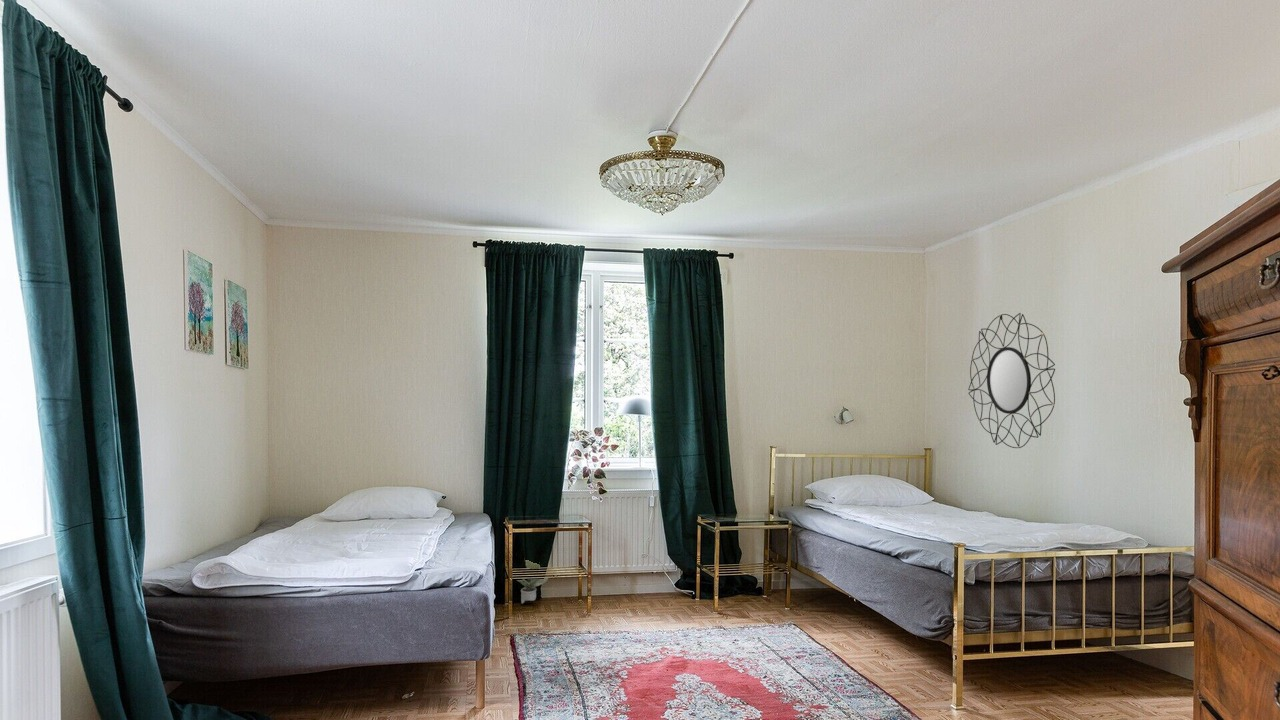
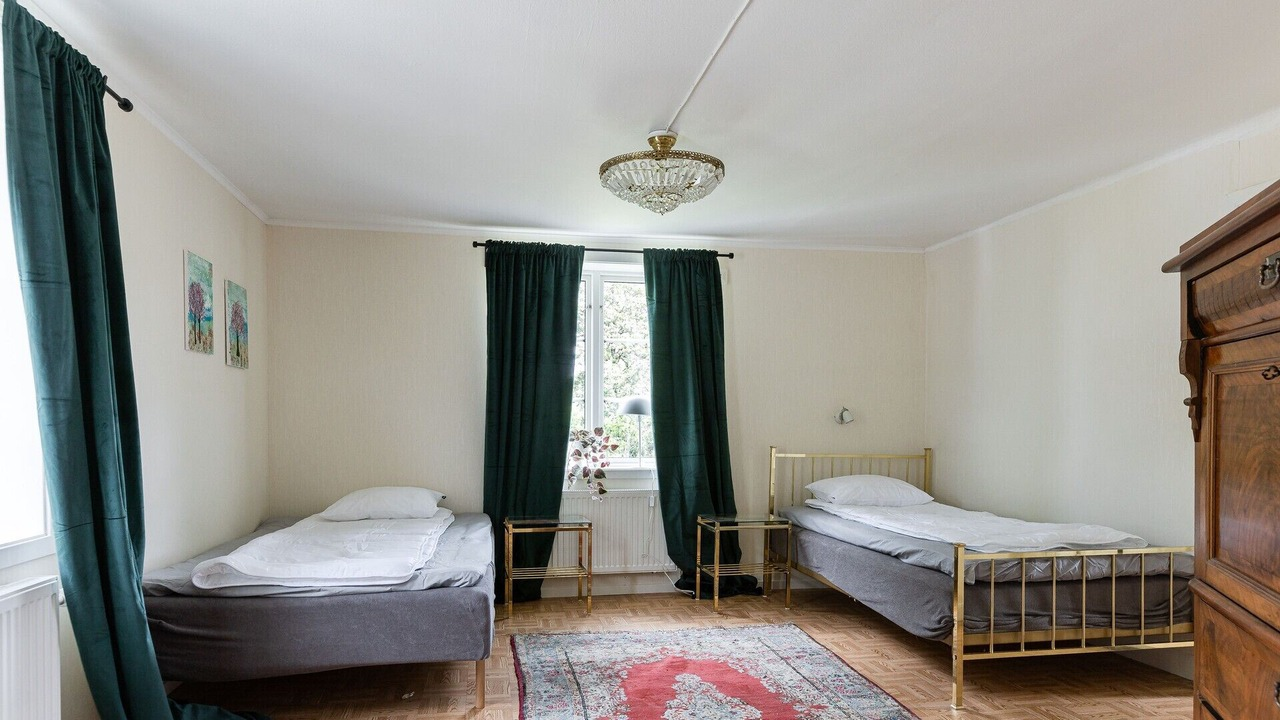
- home mirror (1008, 380)
- potted plant (528, 580)
